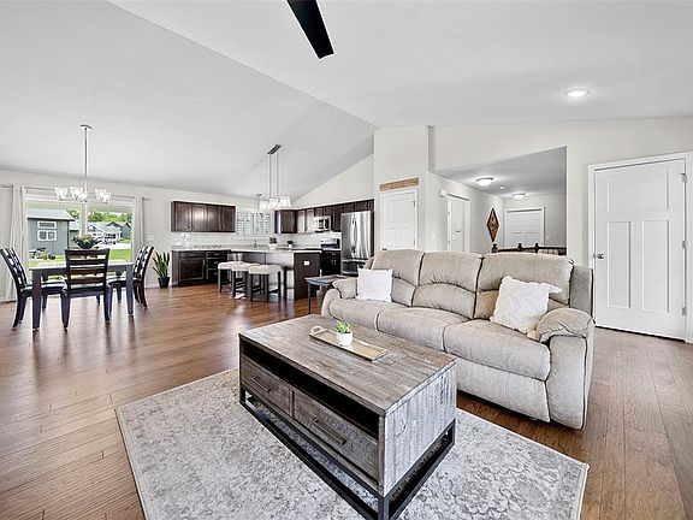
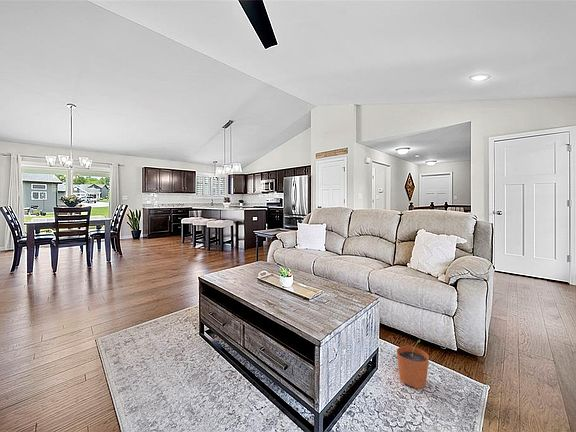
+ plant pot (412, 360)
